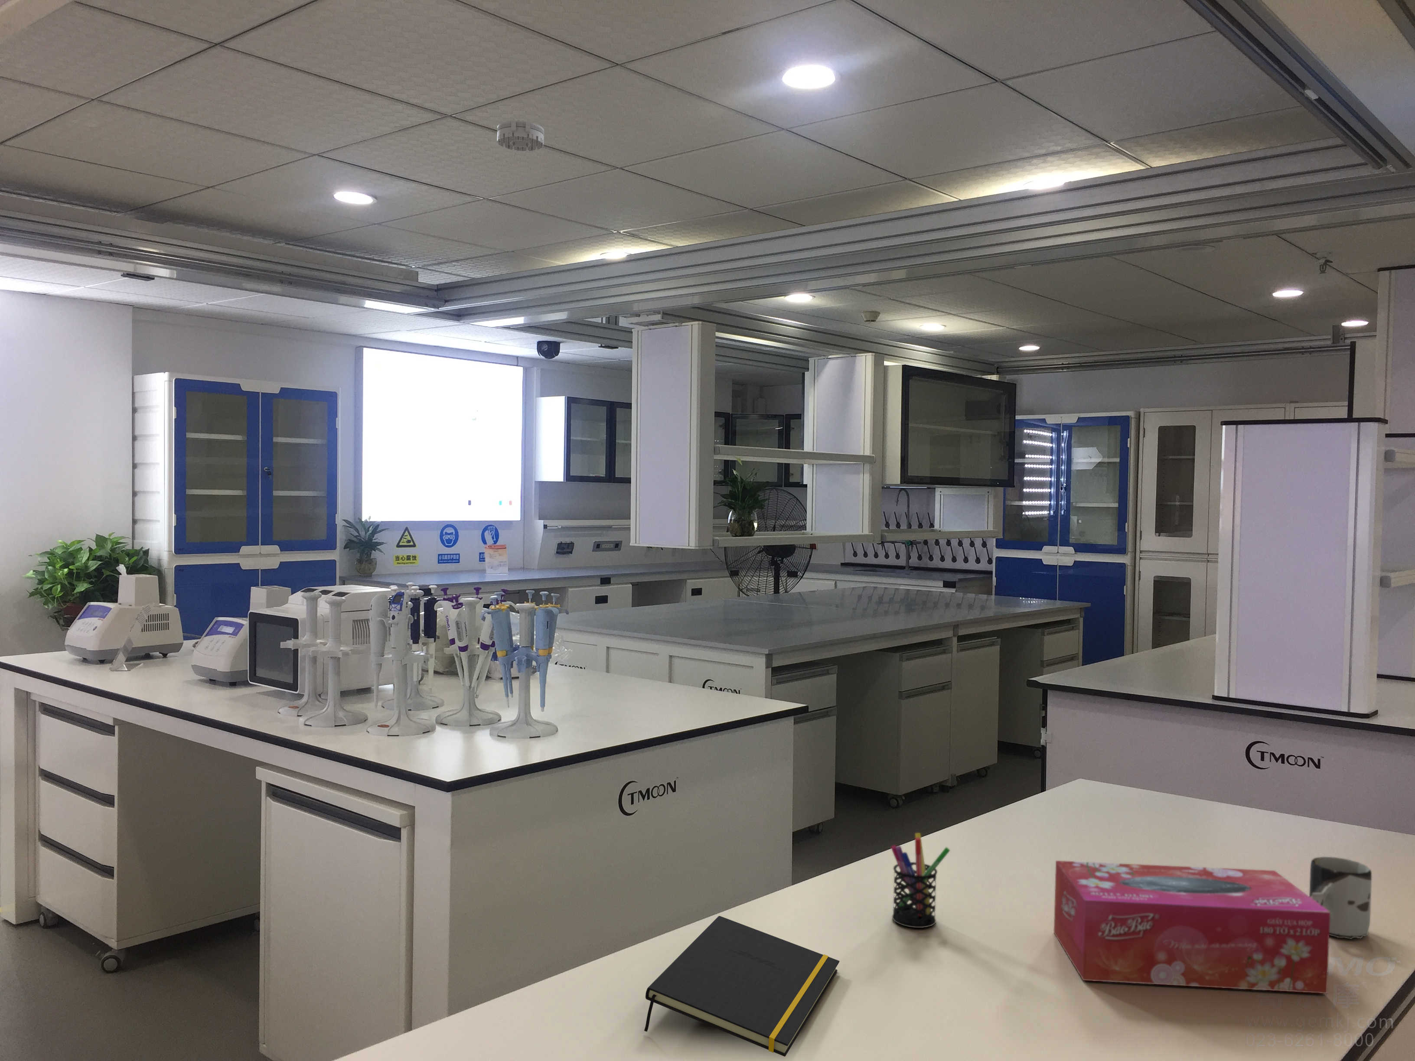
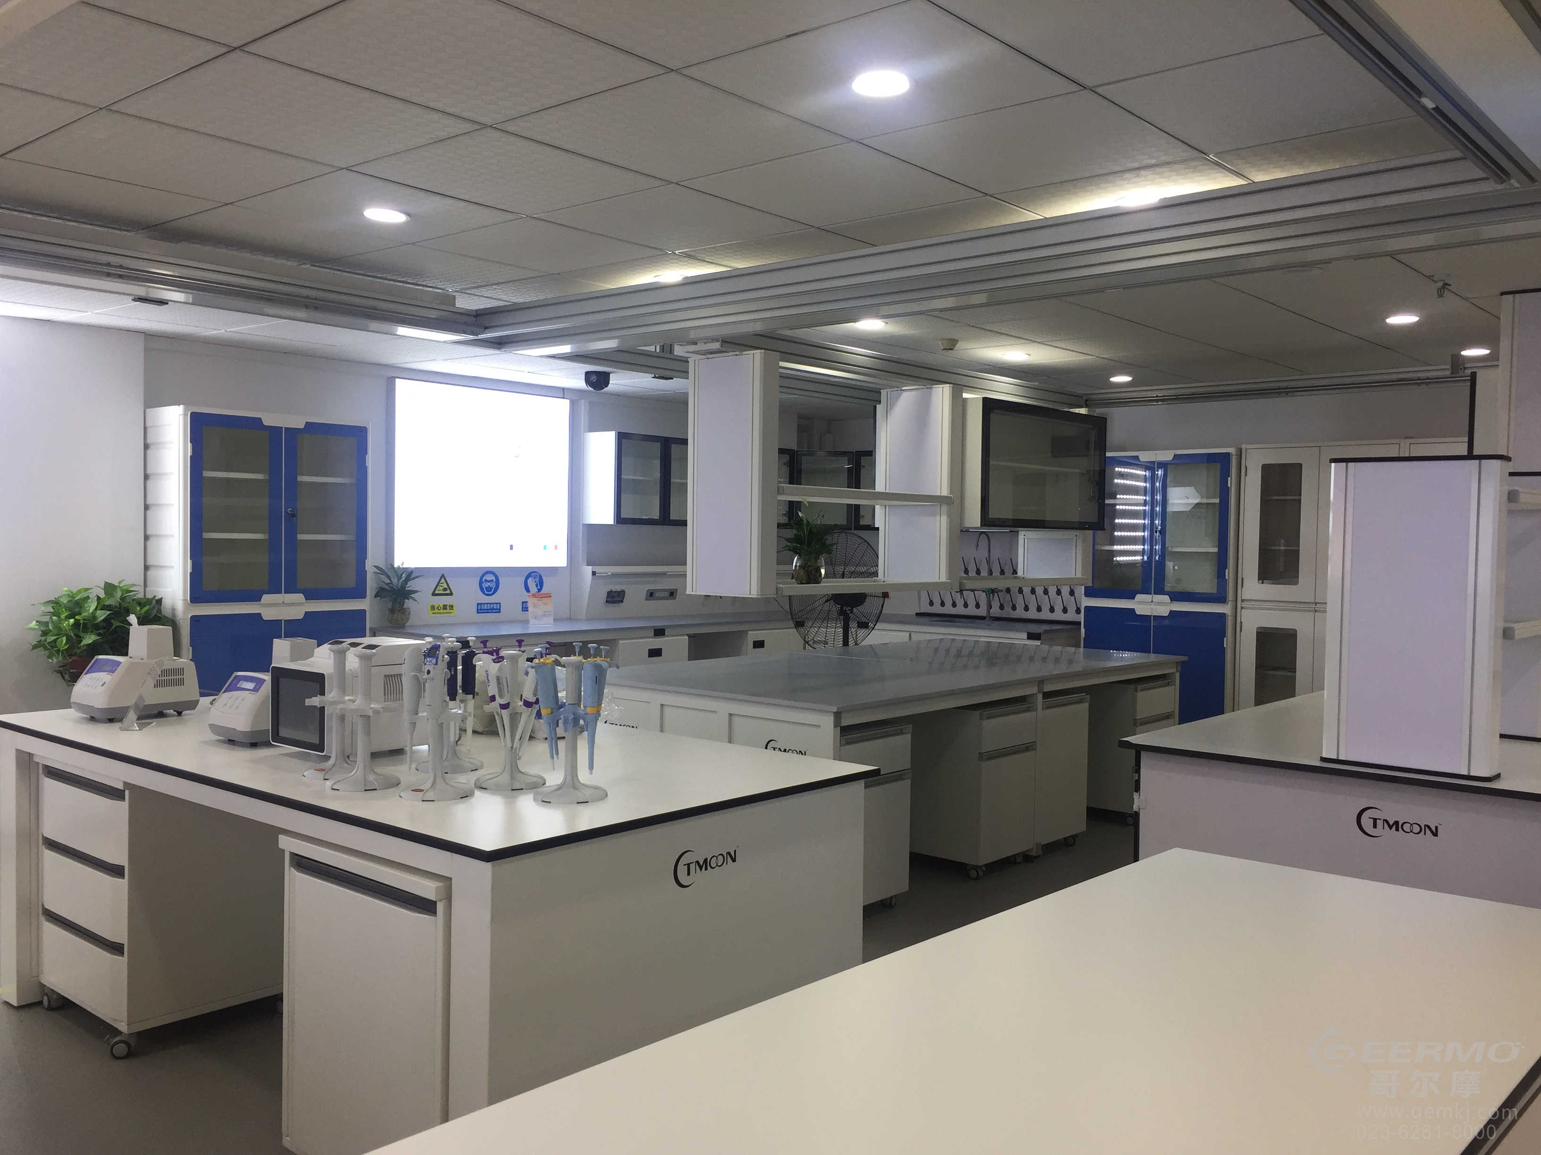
- tissue box (1183, 923)
- notepad (749, 979)
- pen holder (920, 877)
- smoke detector (520, 135)
- cup (1335, 899)
